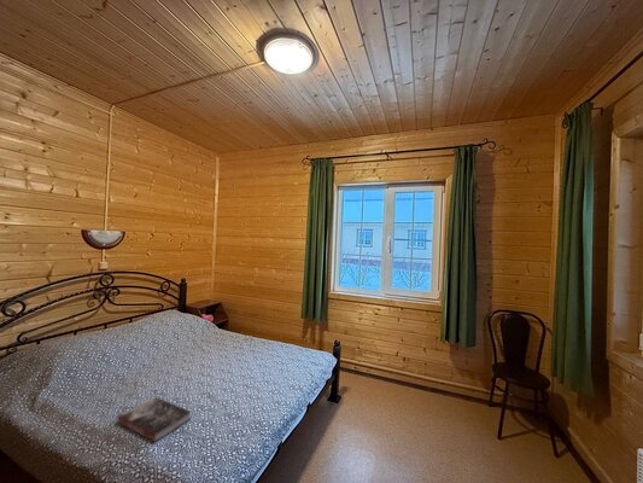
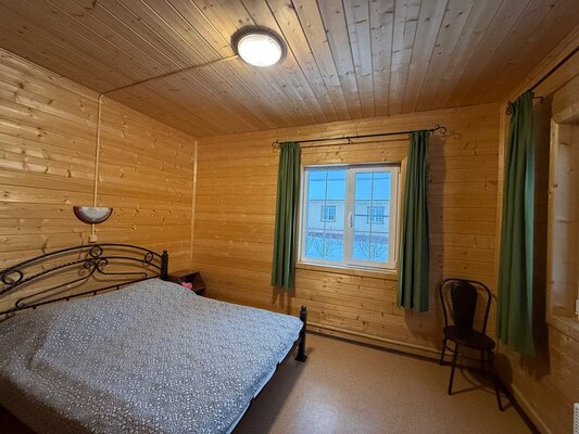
- book (154, 417)
